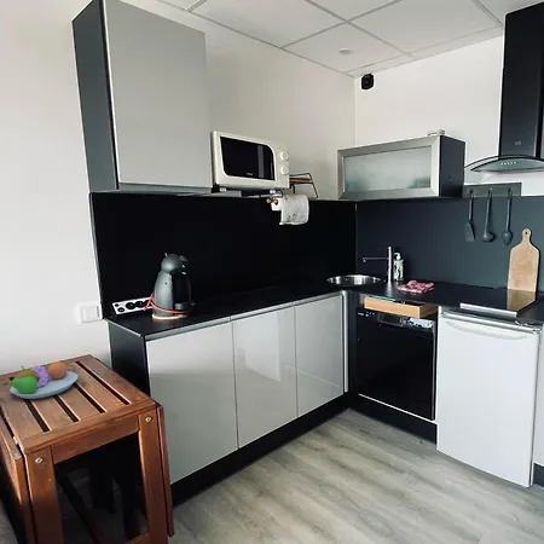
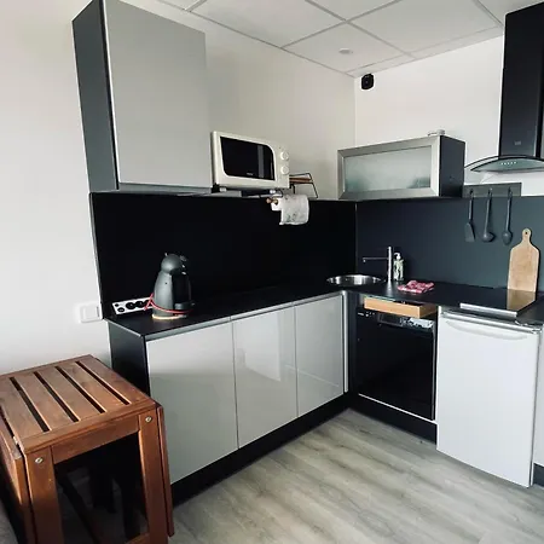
- fruit bowl (41, 377)
